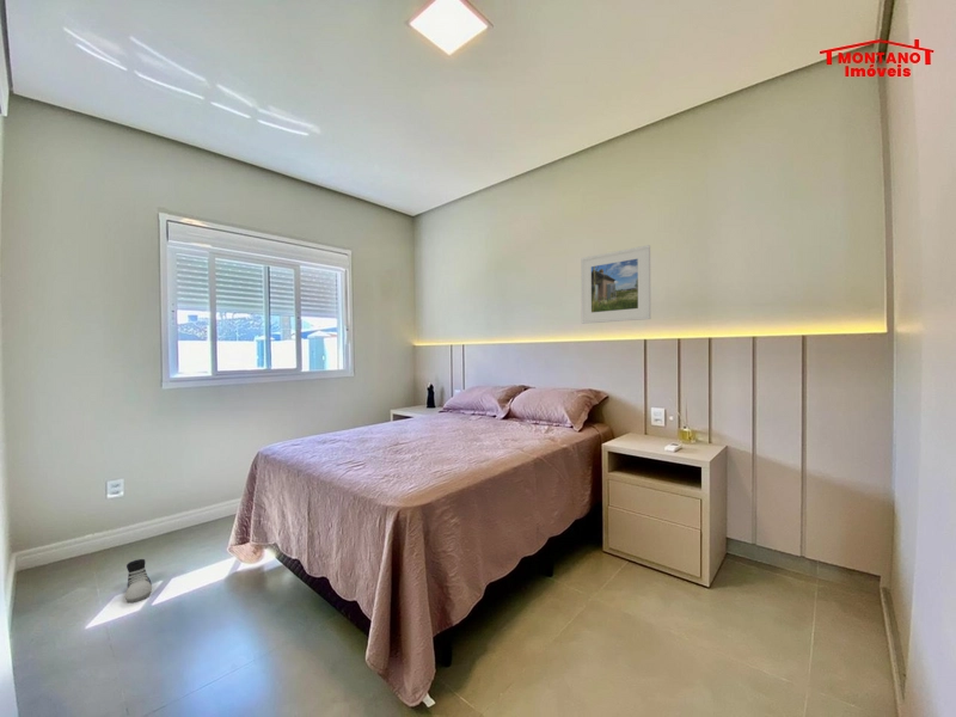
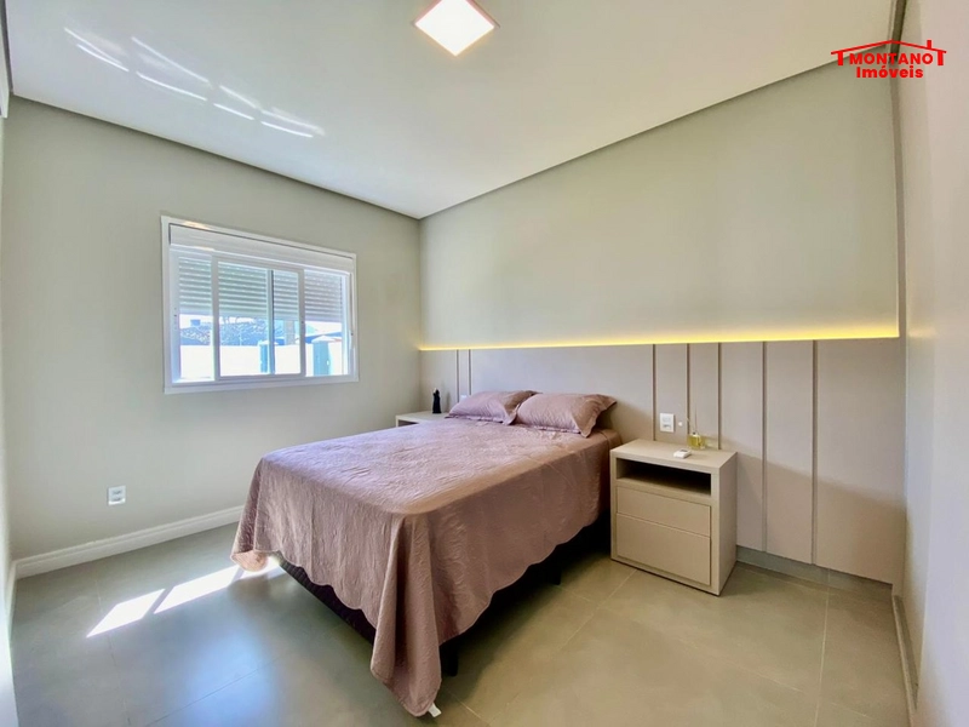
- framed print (613, 287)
- shoe (139, 577)
